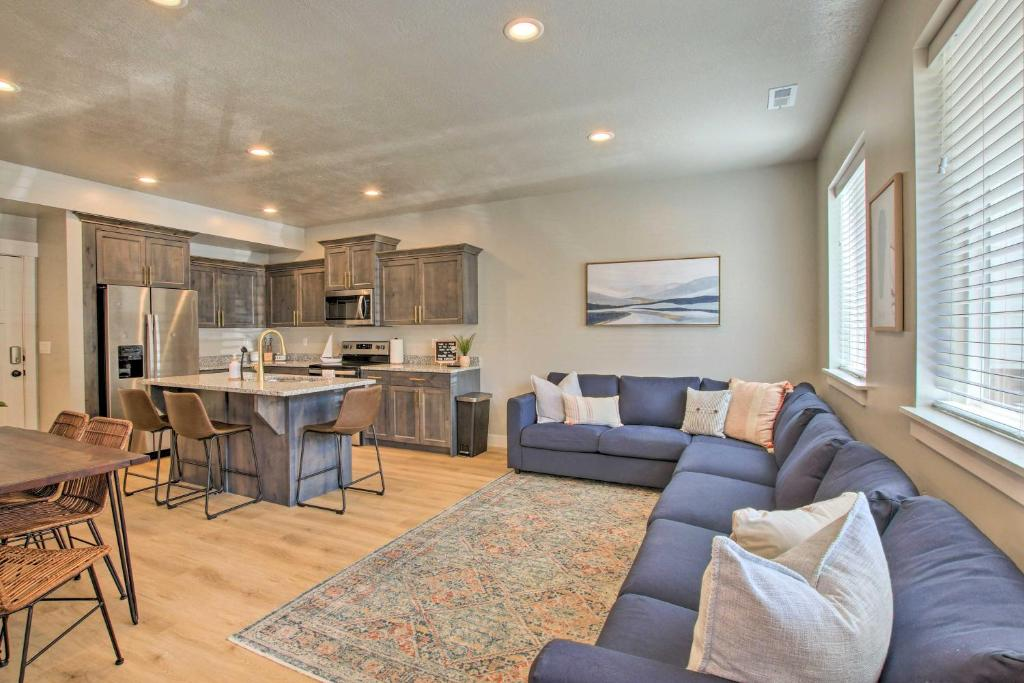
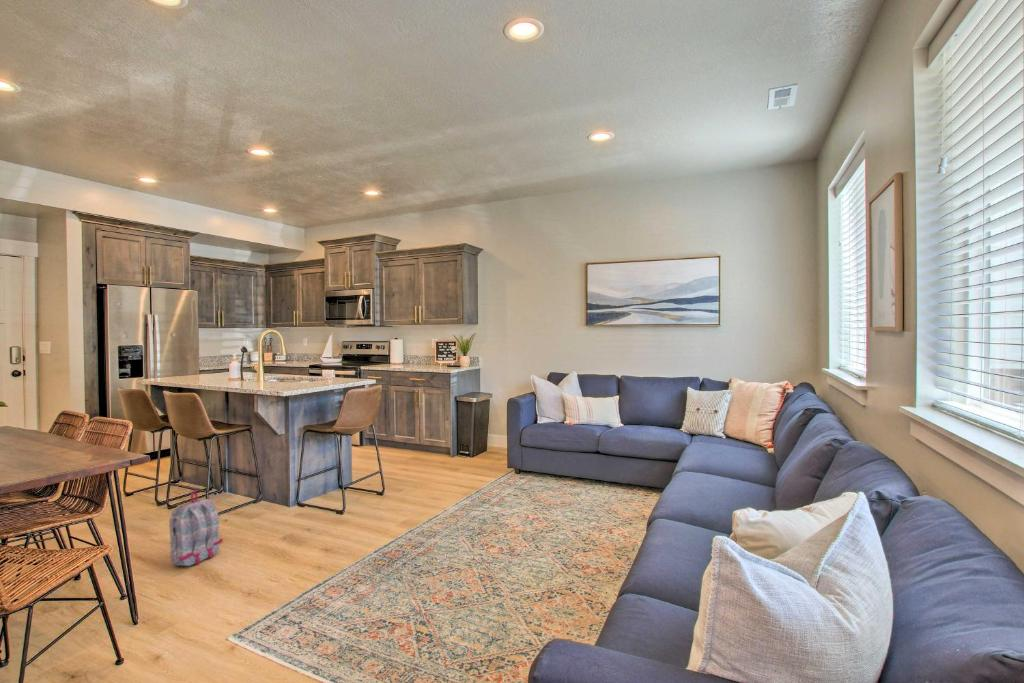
+ backpack (195, 525)
